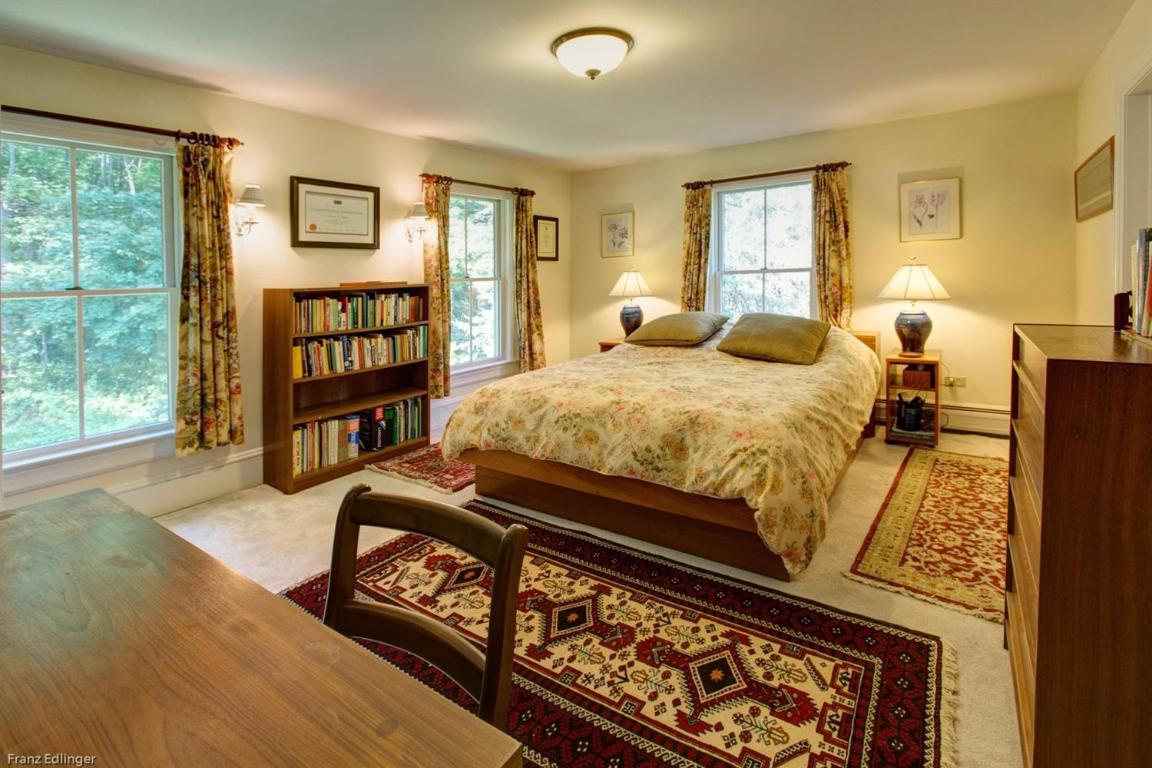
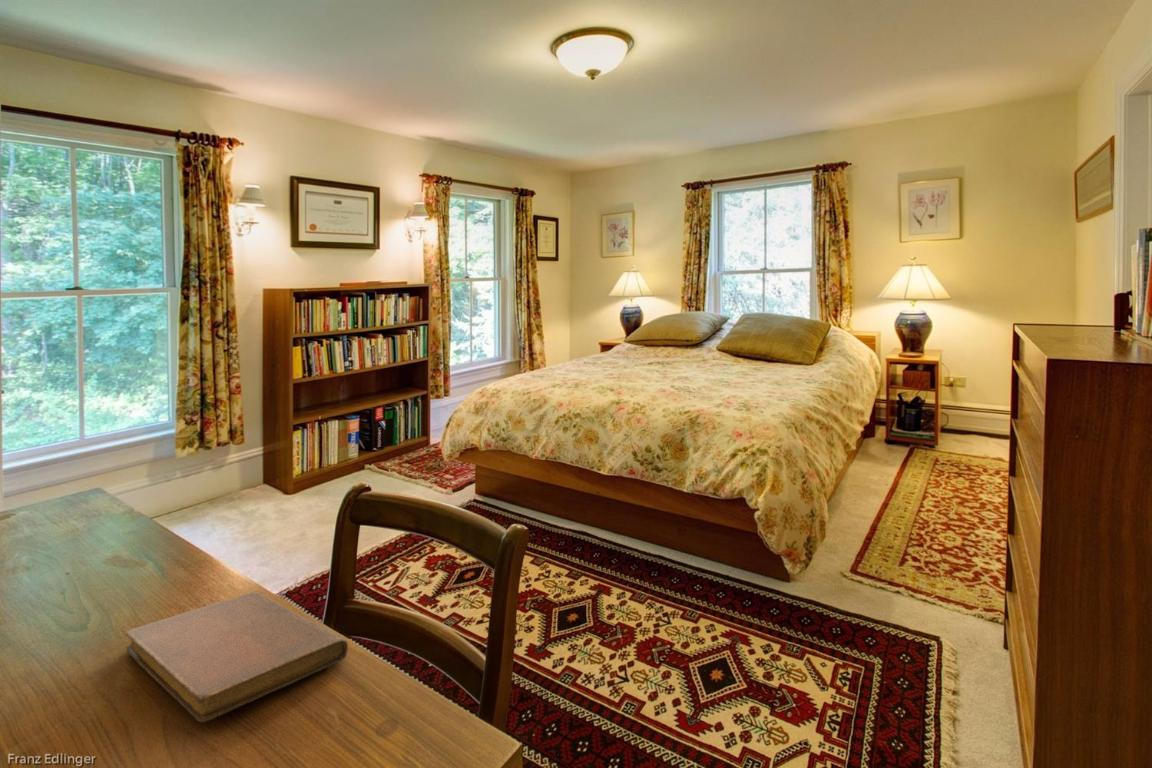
+ notebook (235, 644)
